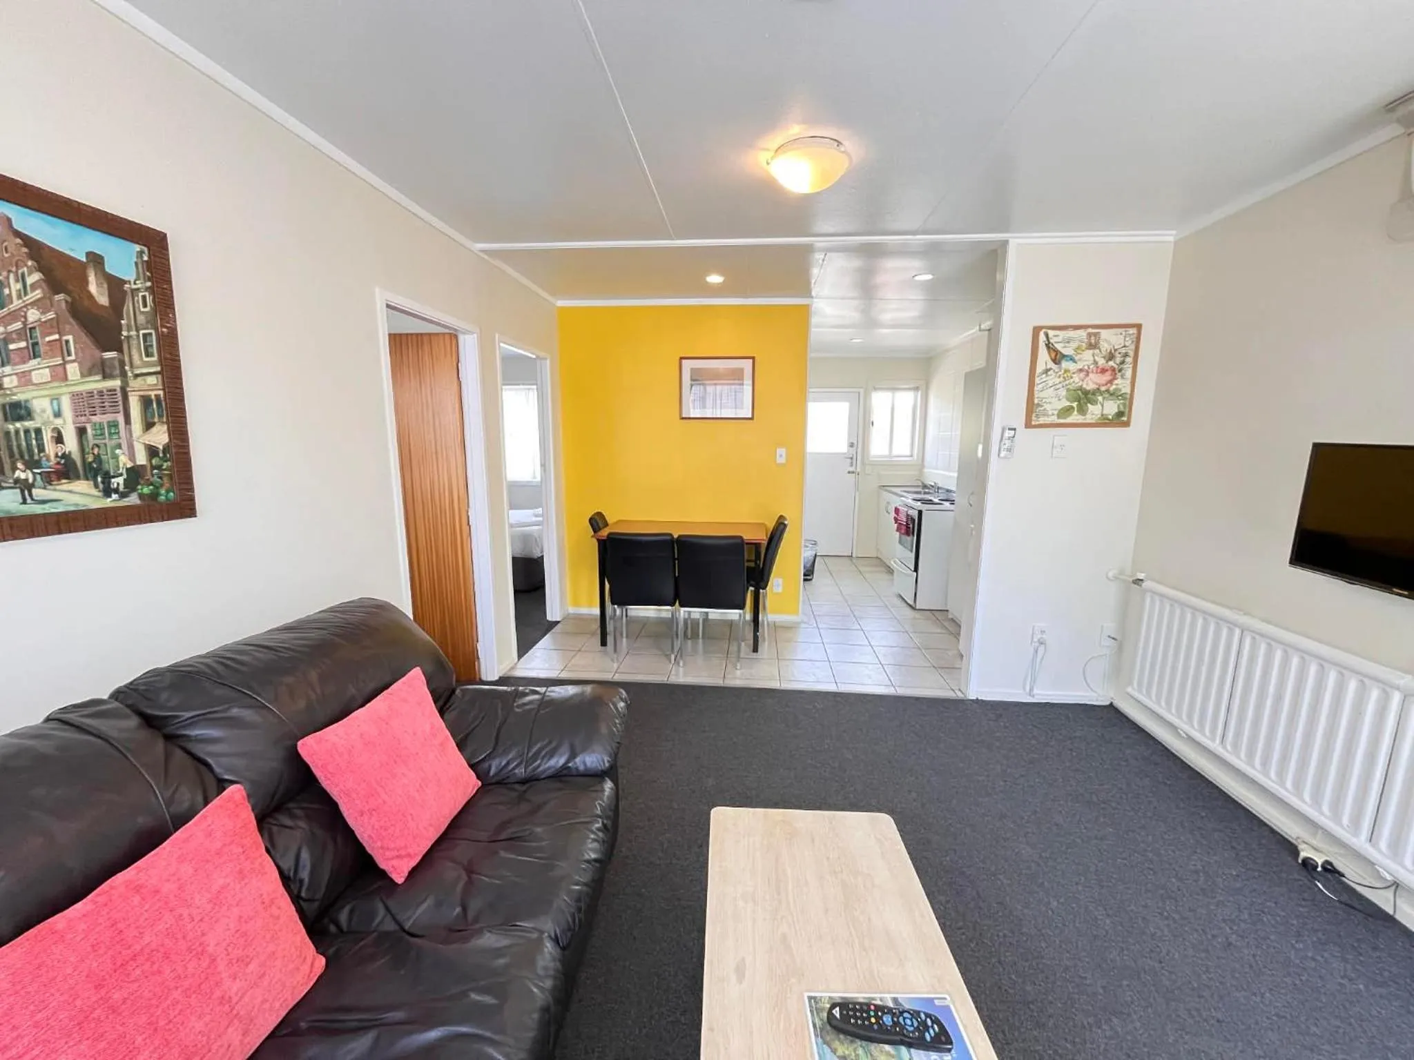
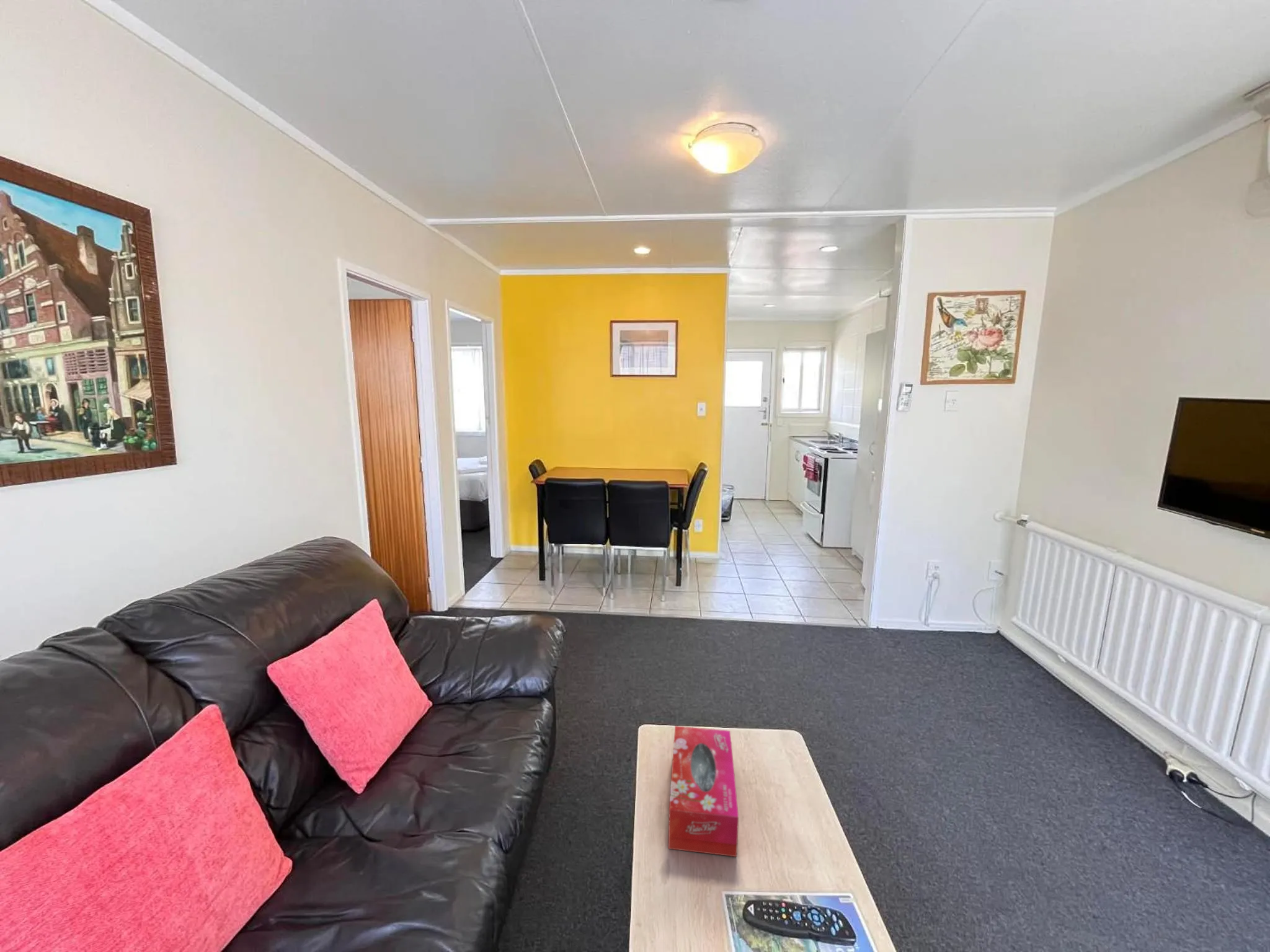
+ tissue box (702, 783)
